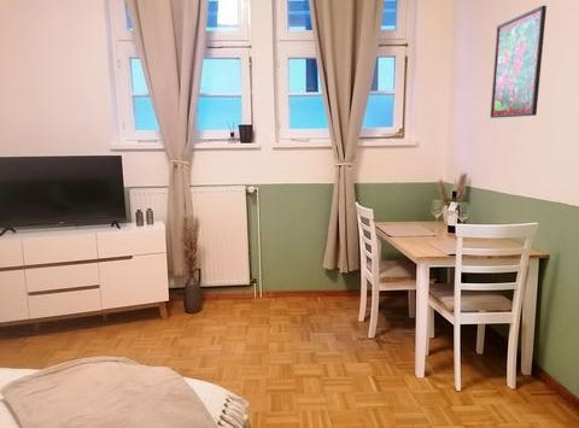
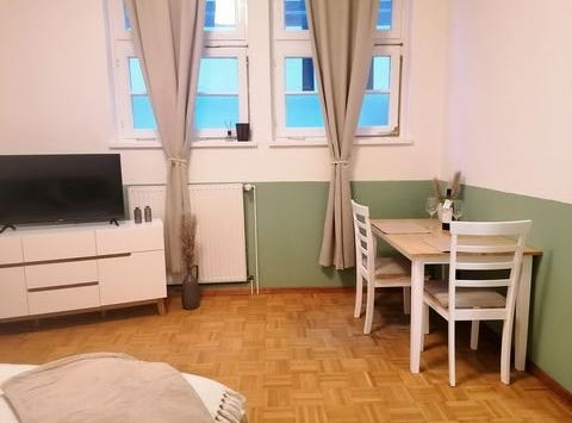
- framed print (515, 68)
